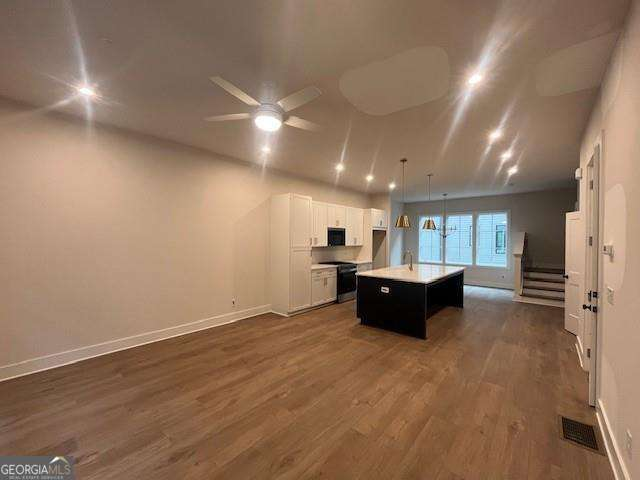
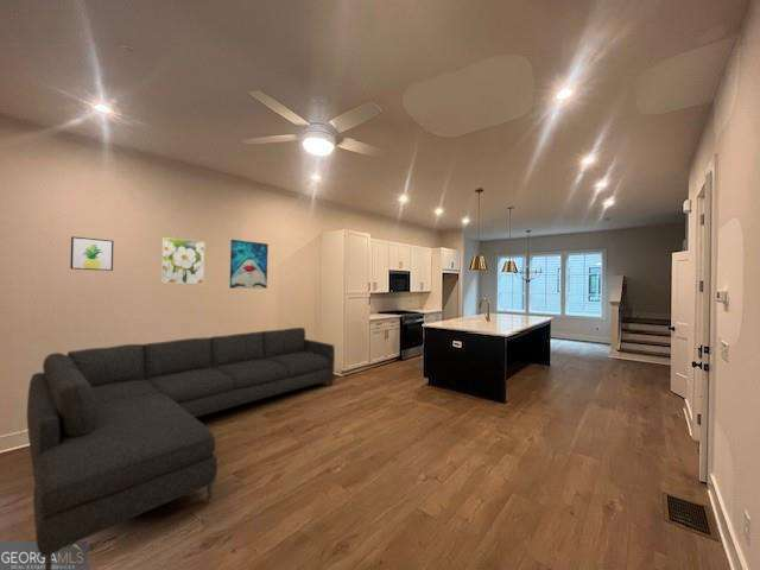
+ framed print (183, 261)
+ wall art (249, 265)
+ sofa (241, 385)
+ wall art (93, 254)
